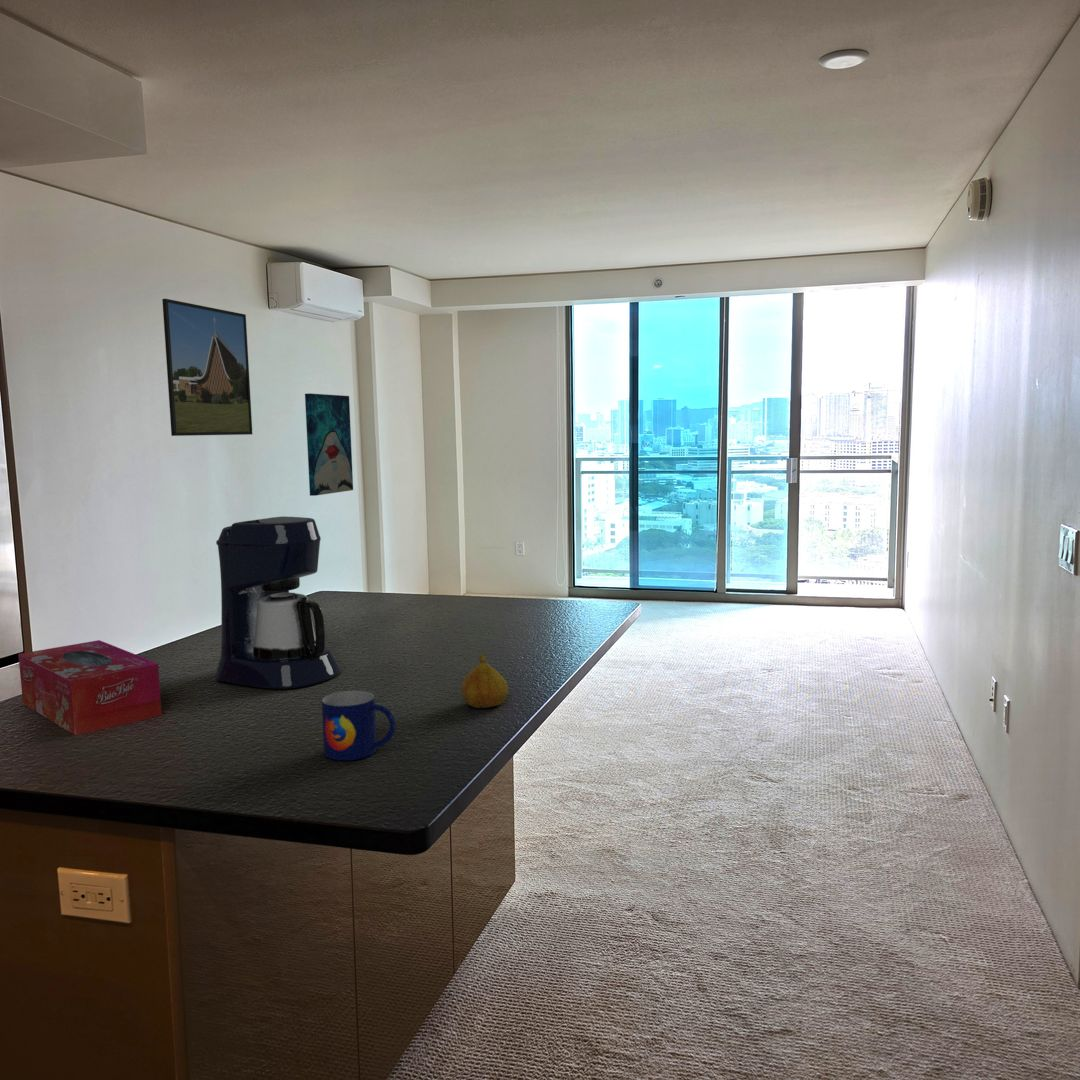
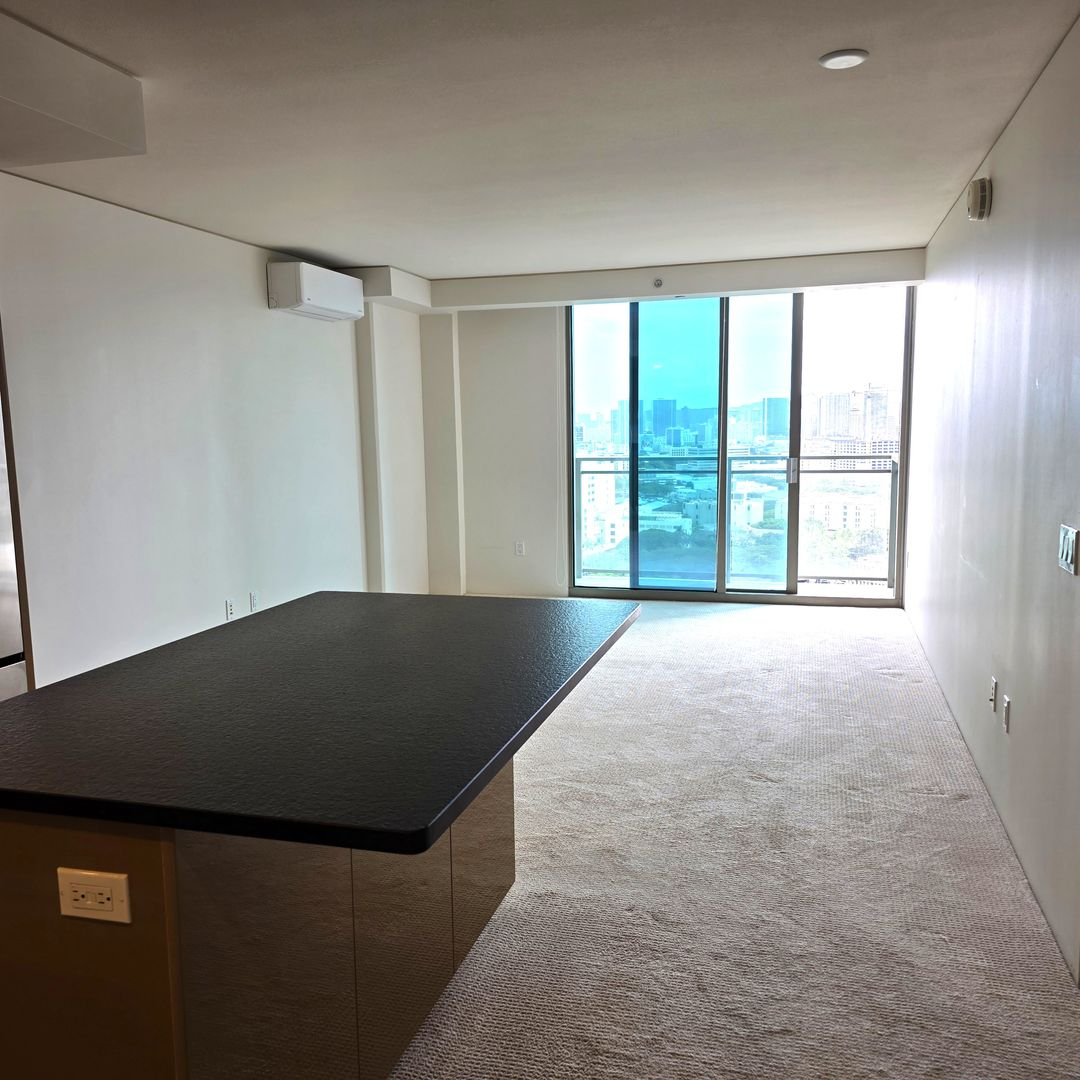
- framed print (210, 371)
- wall art (330, 444)
- tissue box (88, 683)
- coffee maker (277, 597)
- mug (360, 725)
- fruit (483, 679)
